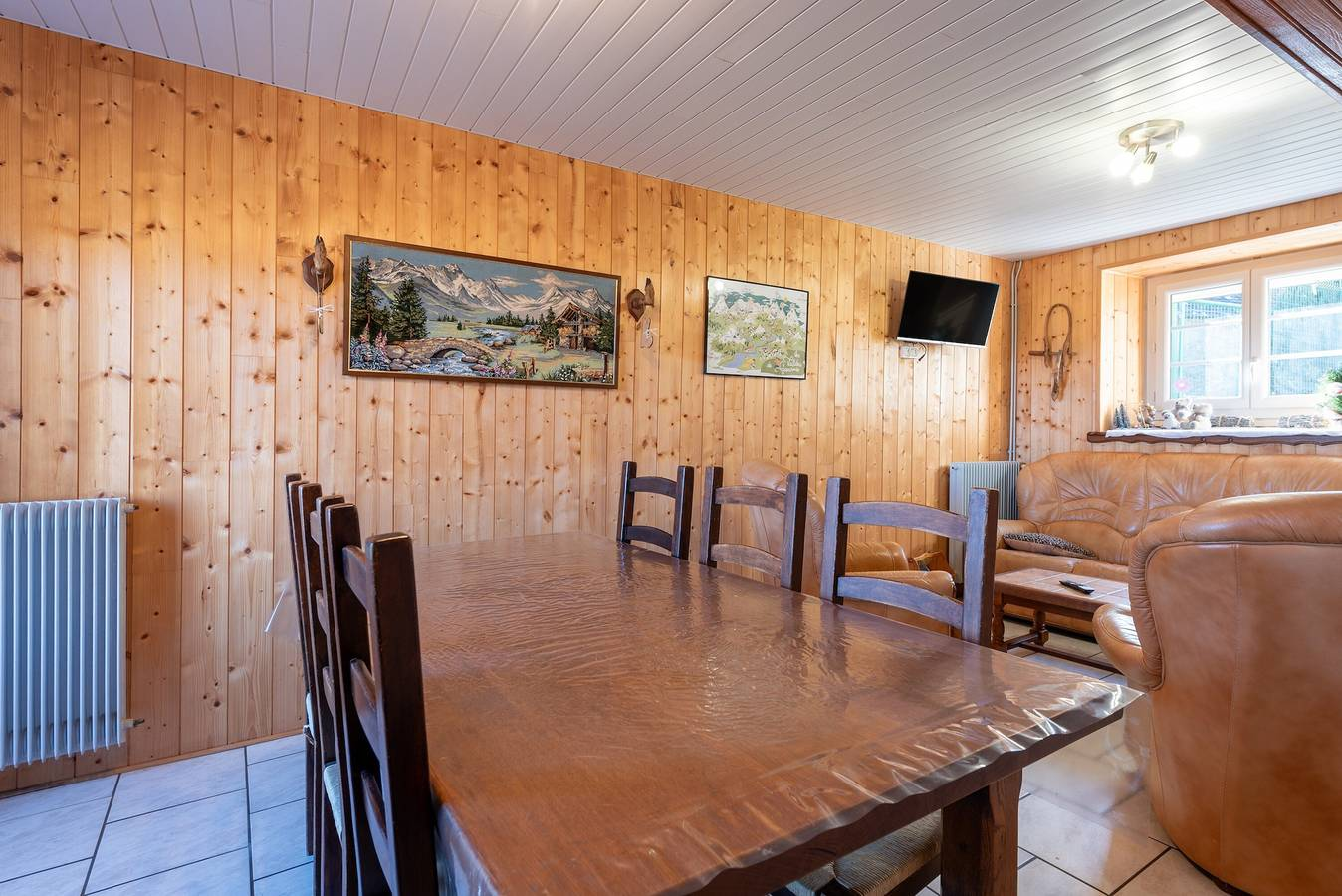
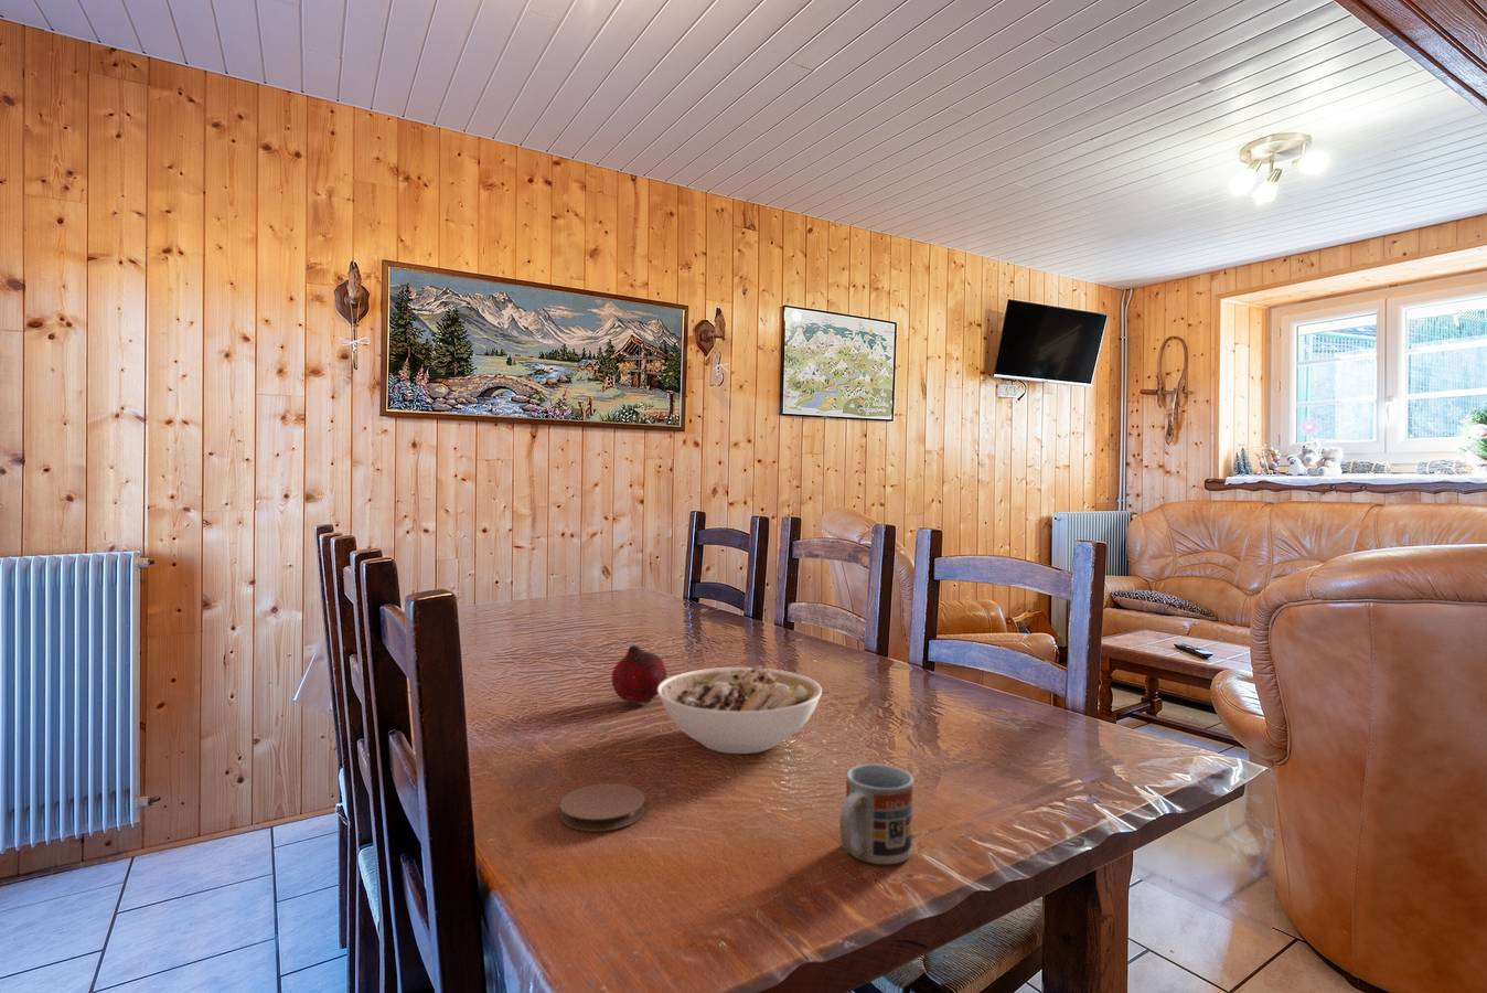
+ cup (871, 816)
+ coaster (603, 806)
+ bowl (739, 705)
+ fruit (638, 674)
